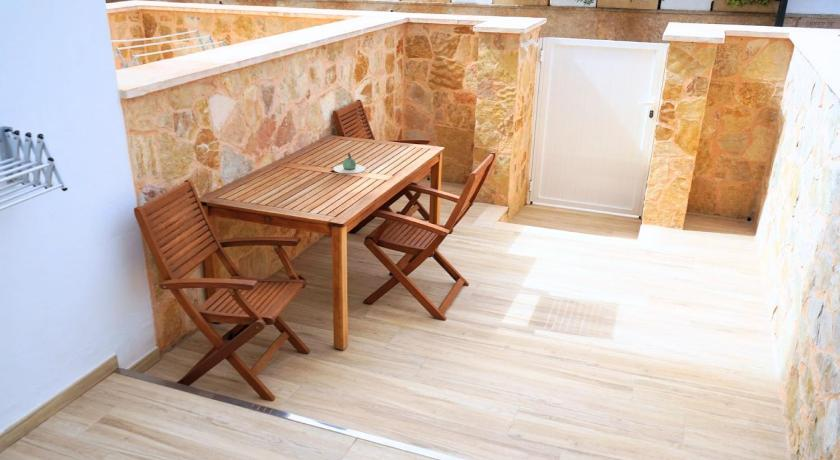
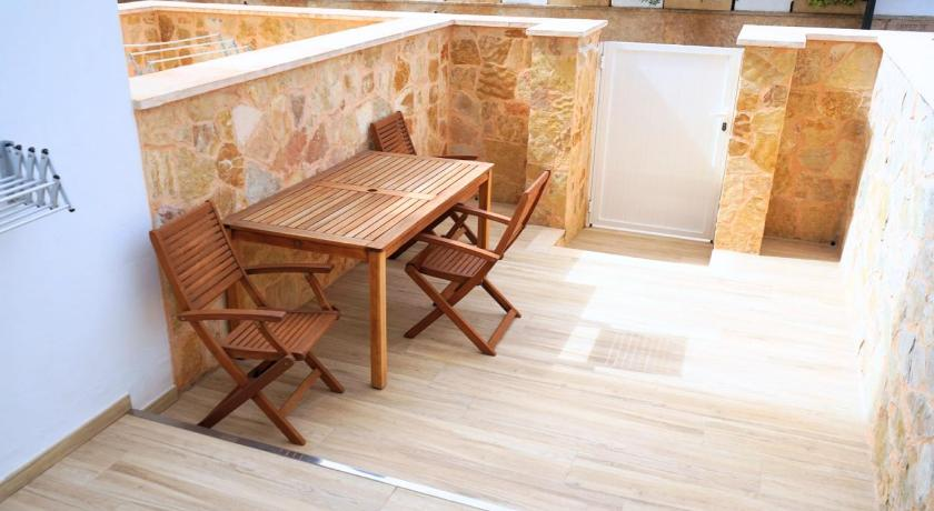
- teapot (349, 160)
